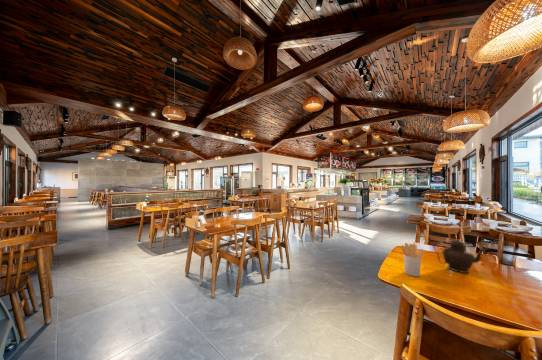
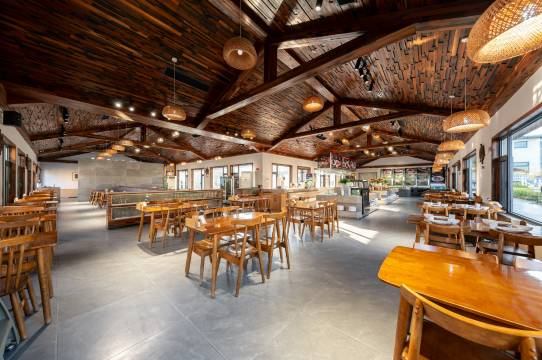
- utensil holder (411, 258)
- teapot (460, 254)
